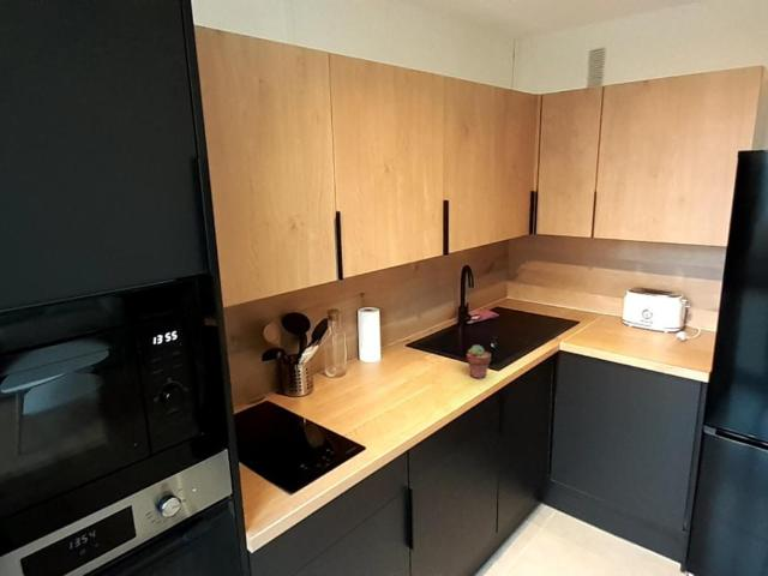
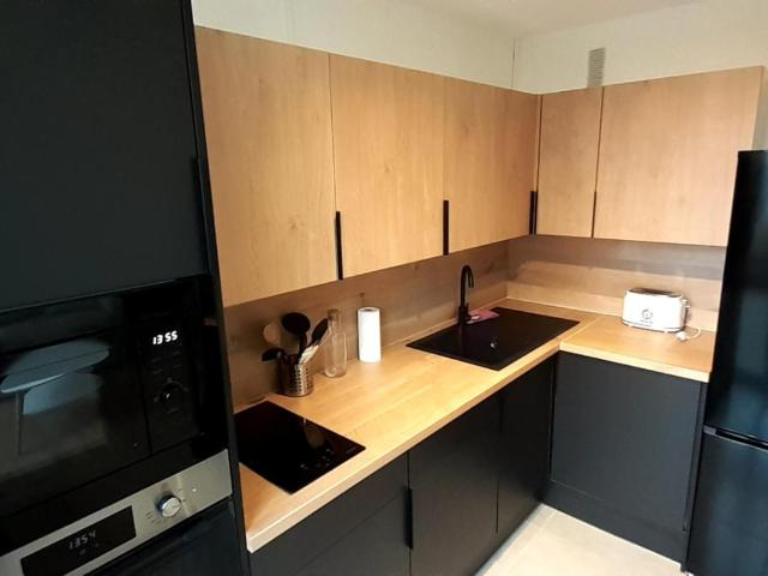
- potted succulent (478, 360)
